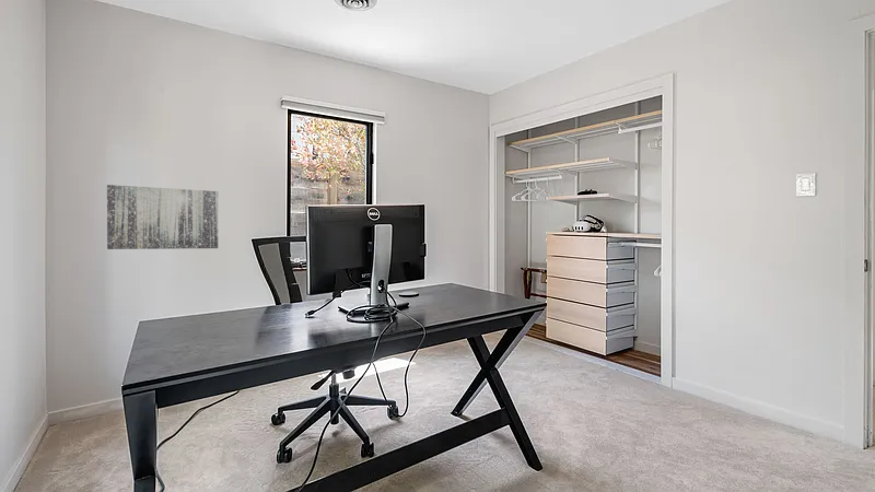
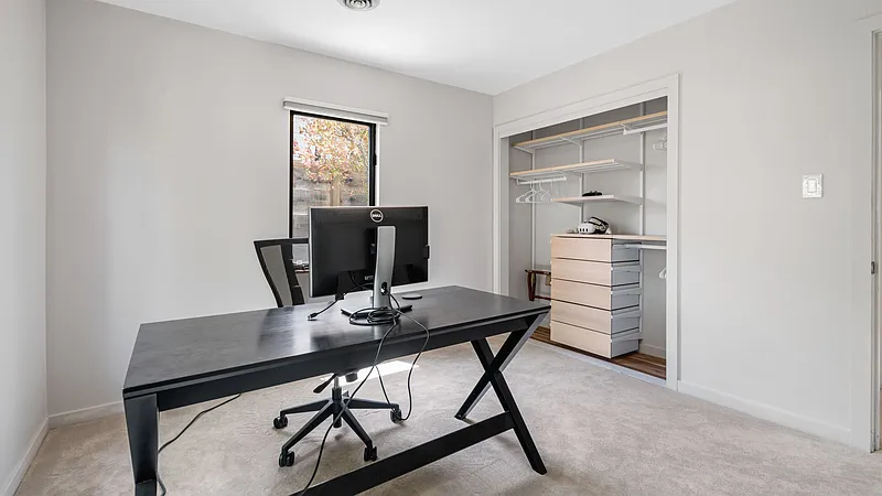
- wall art (165, 218)
